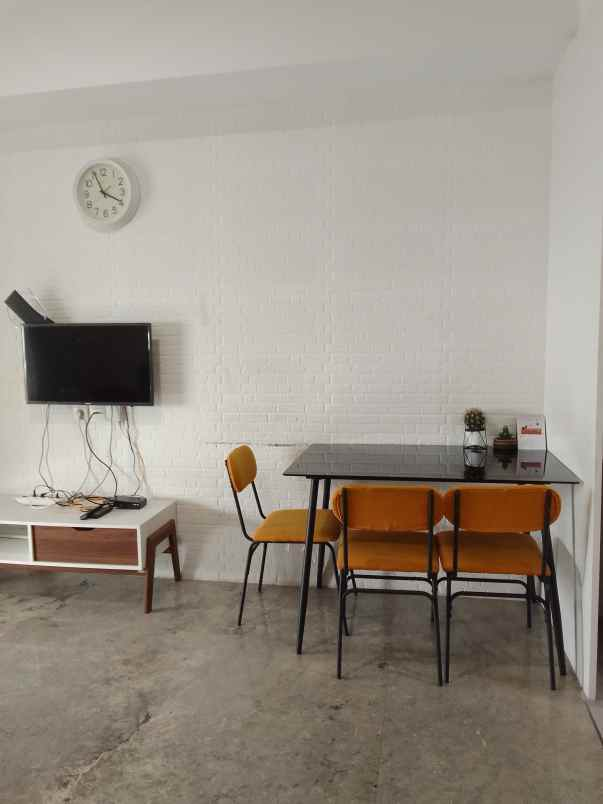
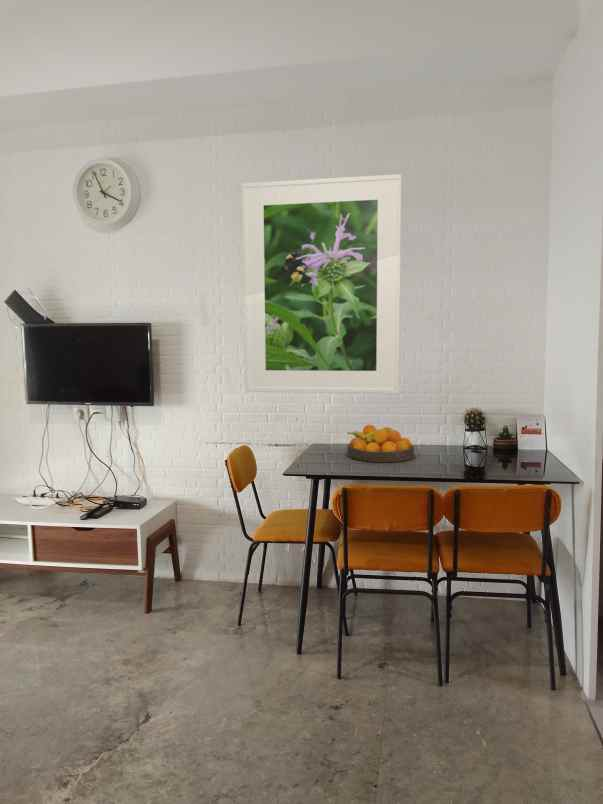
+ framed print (319, 287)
+ fruit bowl (380, 441)
